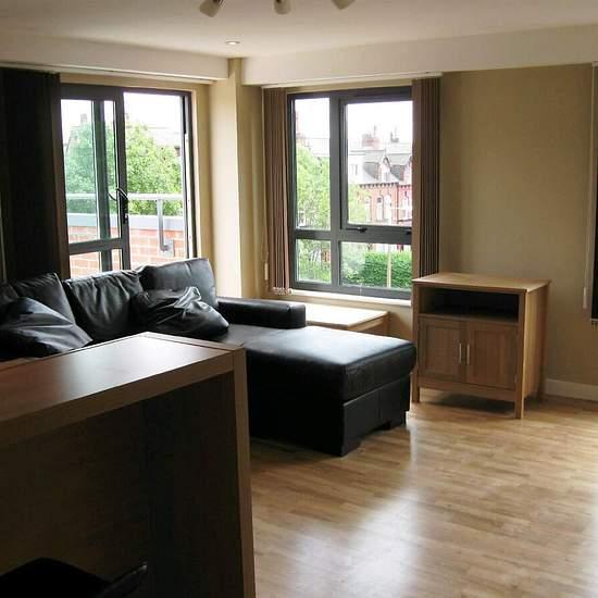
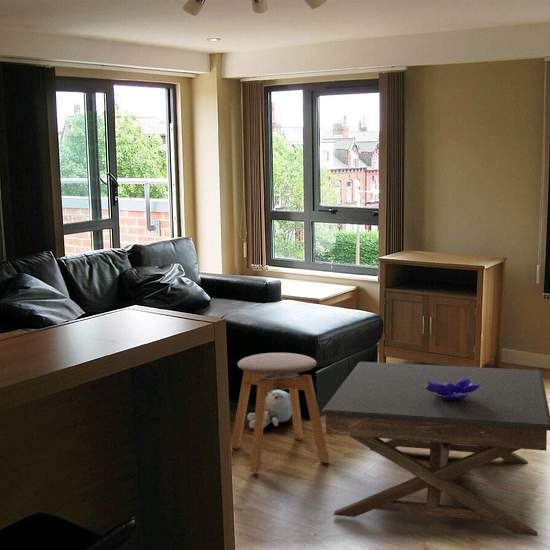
+ stool (264, 406)
+ coffee table (439, 438)
+ plush toy (270, 407)
+ decorative bowl (451, 385)
